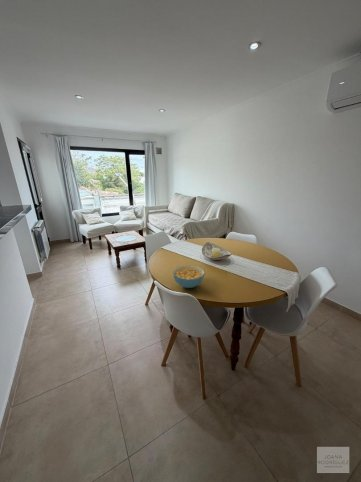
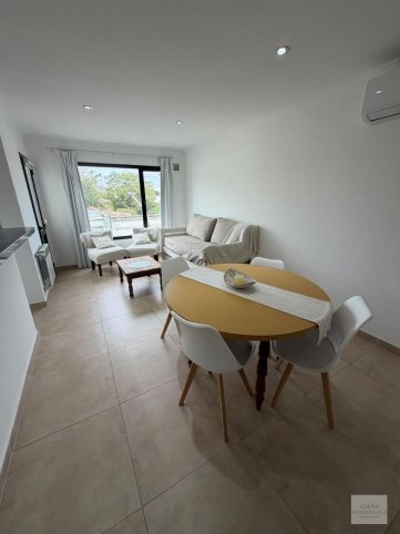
- cereal bowl (188, 278)
